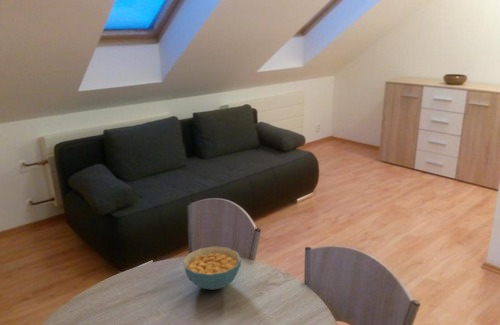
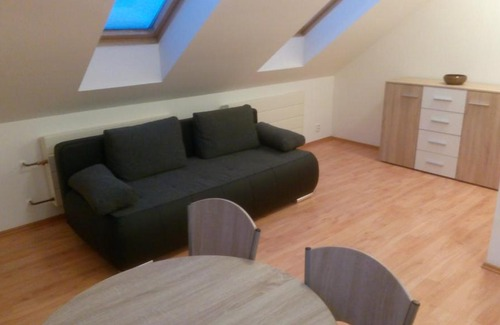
- cereal bowl (212, 272)
